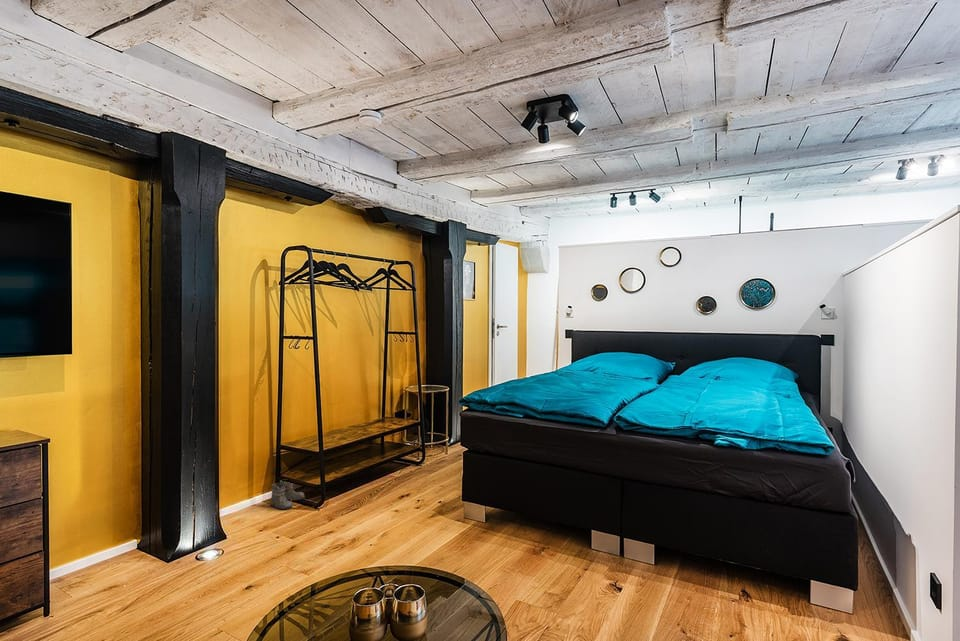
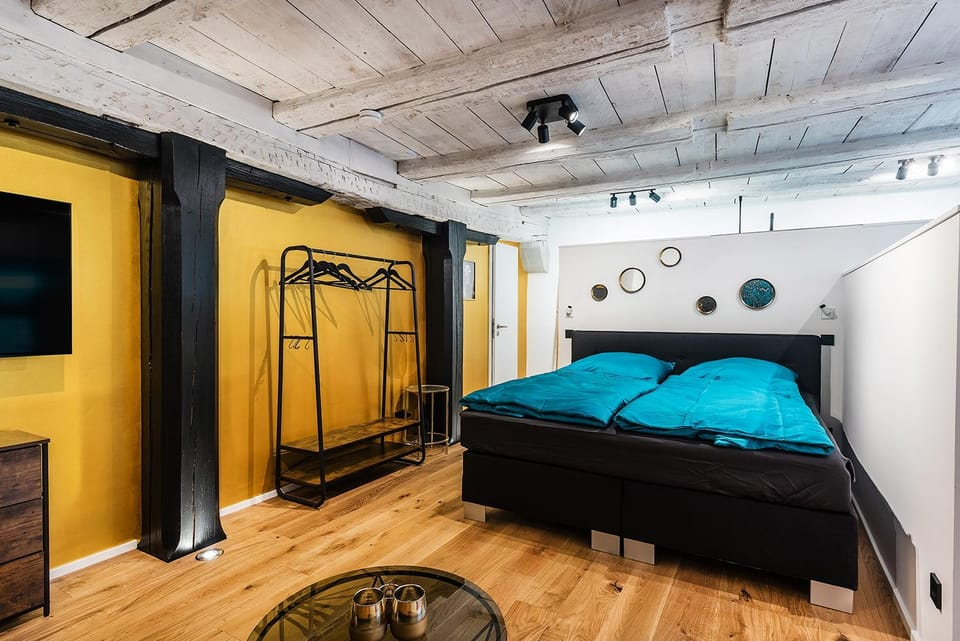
- boots (286, 493)
